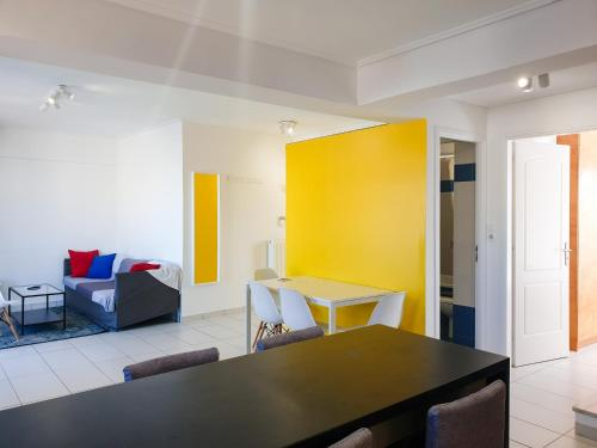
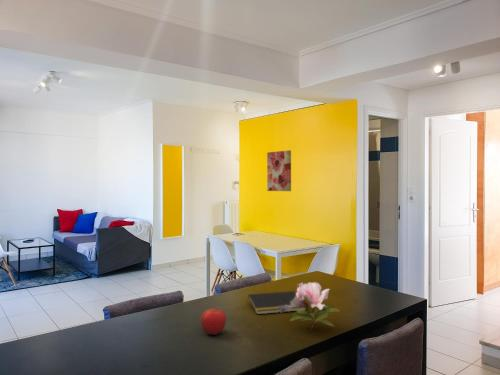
+ flower (307, 307)
+ wall art (278, 171)
+ fruit (213, 320)
+ notepad (276, 302)
